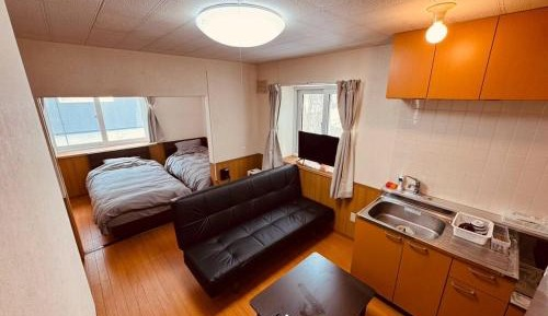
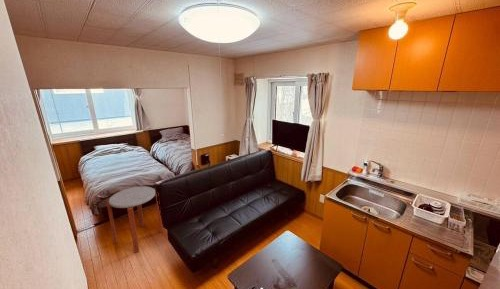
+ side table (138, 216)
